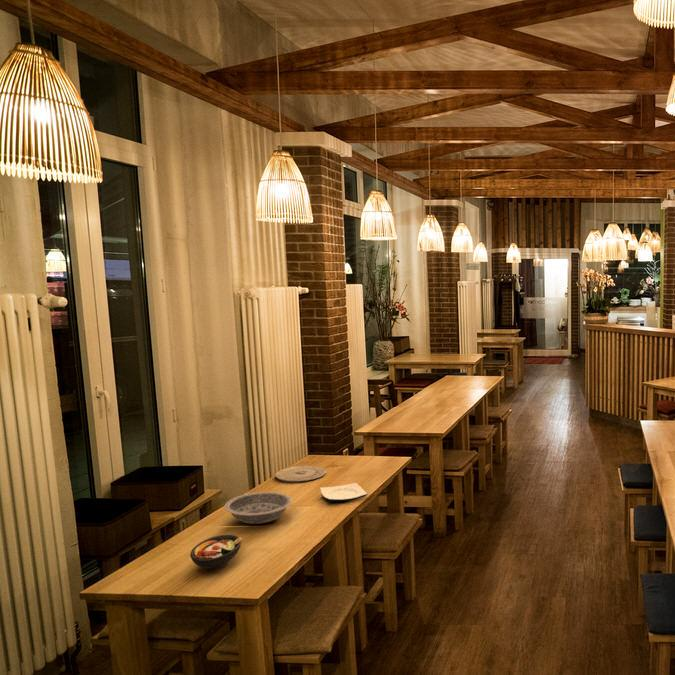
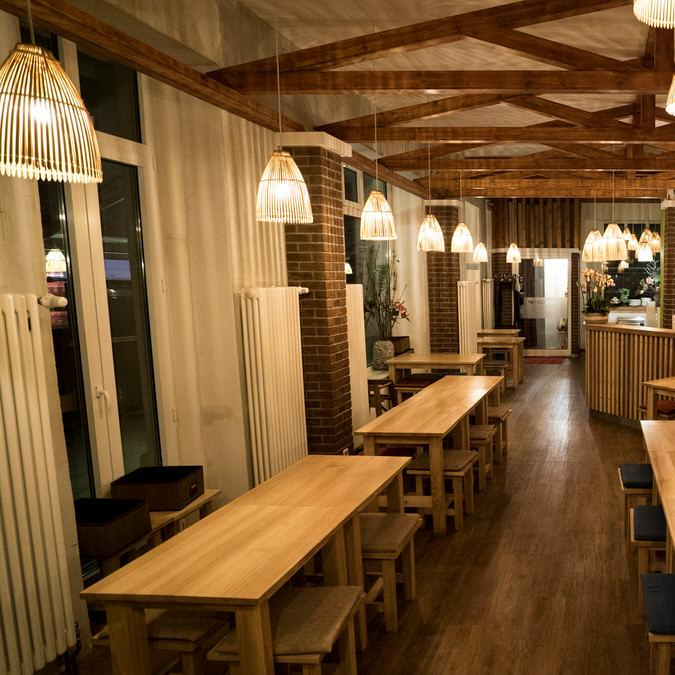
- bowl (216, 552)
- plate (343, 493)
- plate (300, 474)
- bowl (258, 511)
